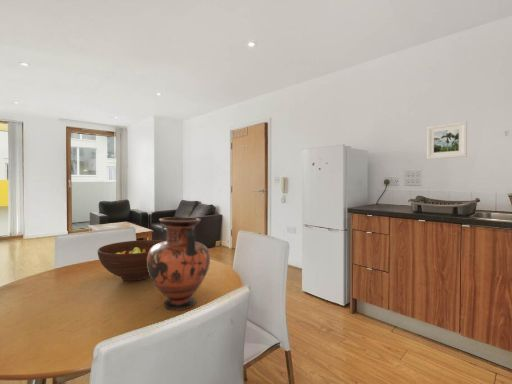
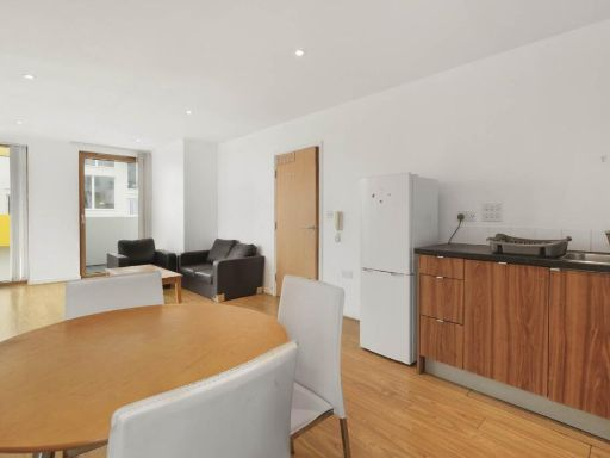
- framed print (446, 141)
- fruit bowl (136, 261)
- vase (179, 261)
